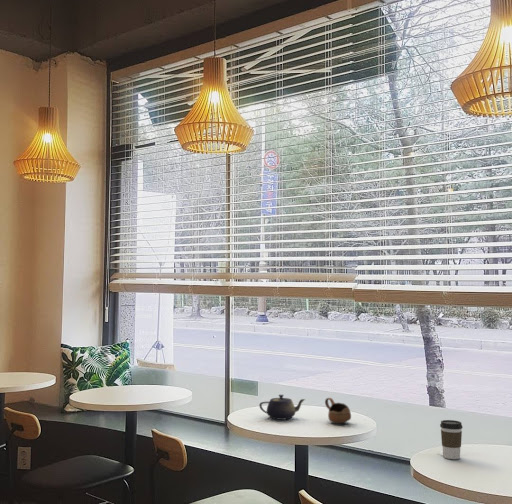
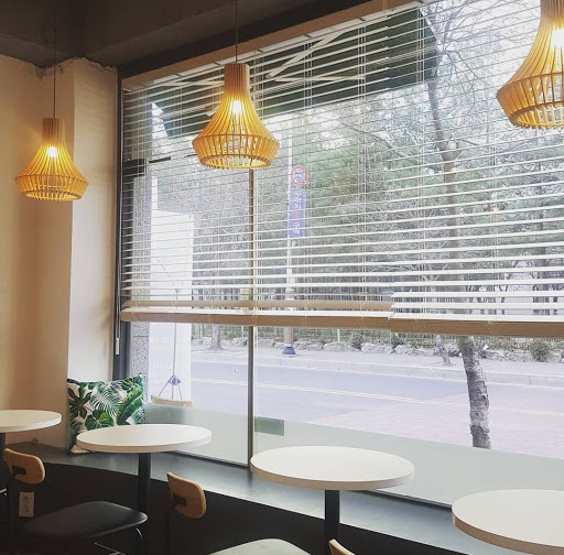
- coffee cup (451, 439)
- cup (338, 410)
- teapot (282, 406)
